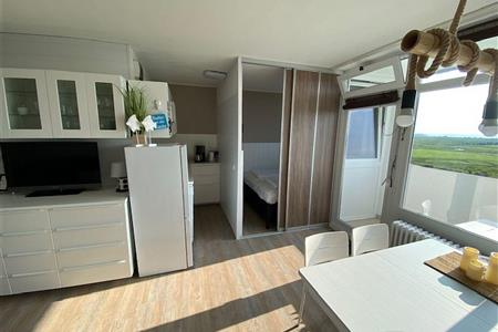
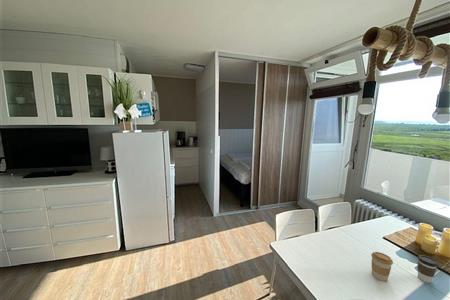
+ coffee cup (380, 265)
+ coffee cup (426, 269)
